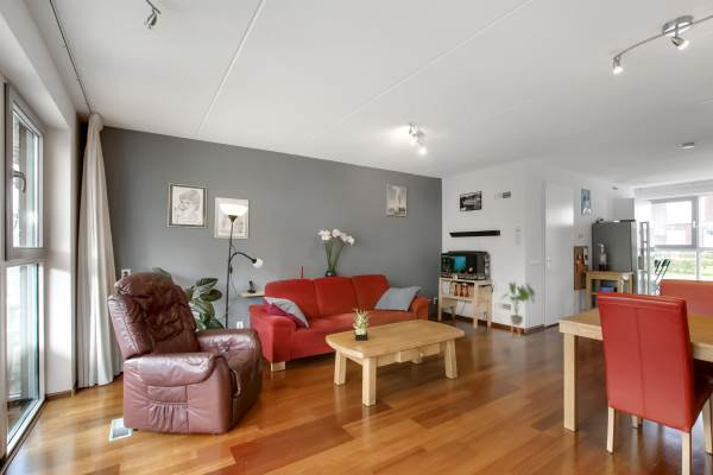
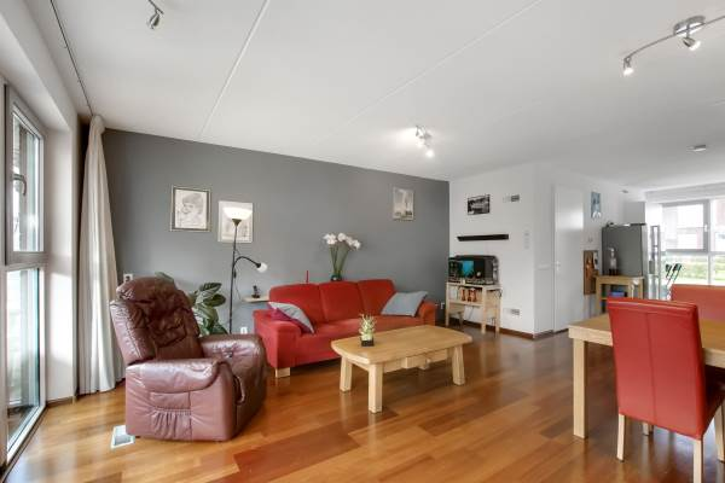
- house plant (518, 308)
